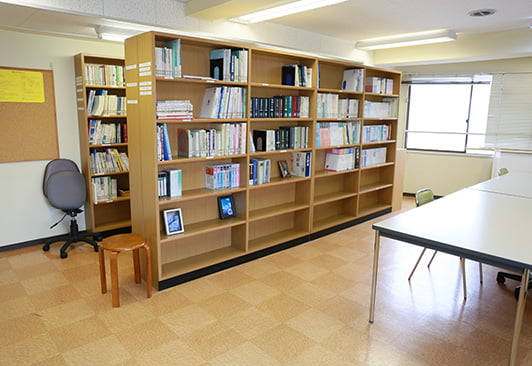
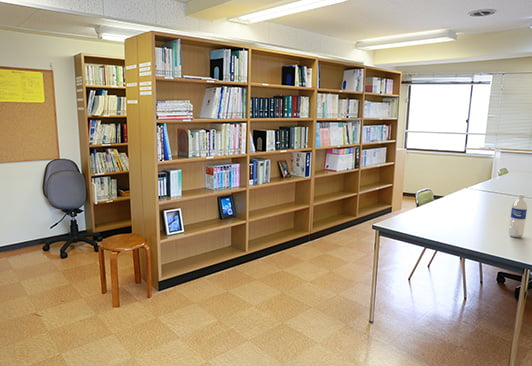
+ water bottle (518, 215)
